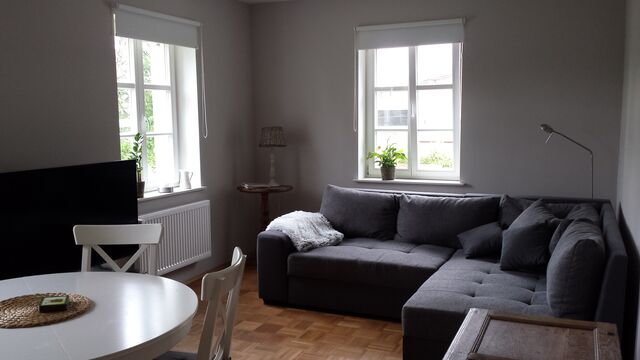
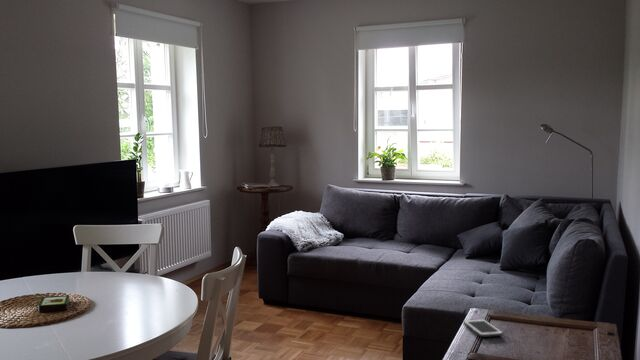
+ cell phone (482, 327)
